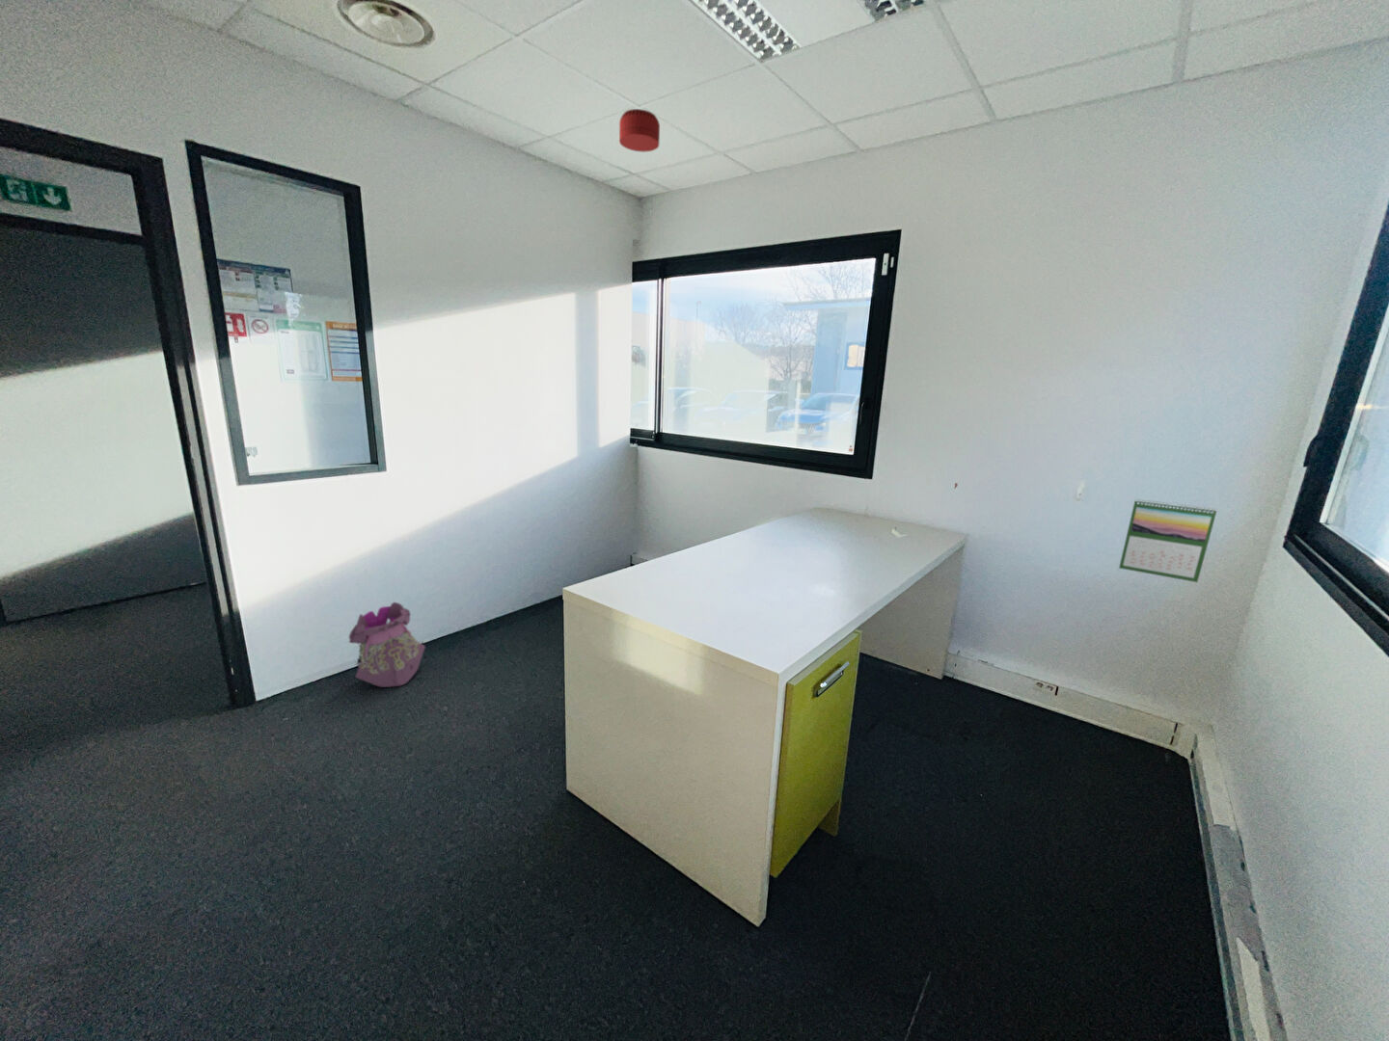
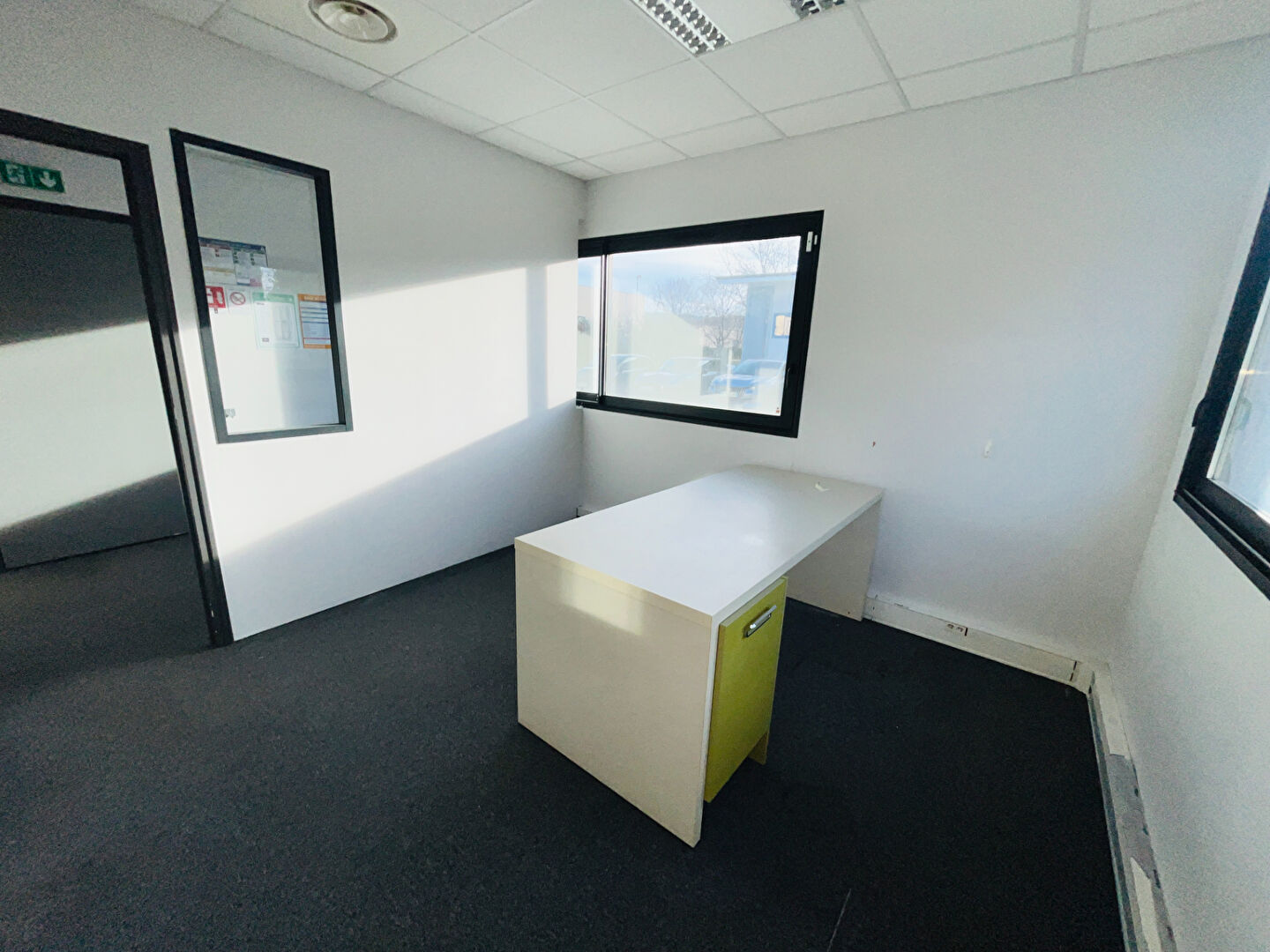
- backpack (386, 633)
- calendar (1165, 539)
- smoke detector (640, 129)
